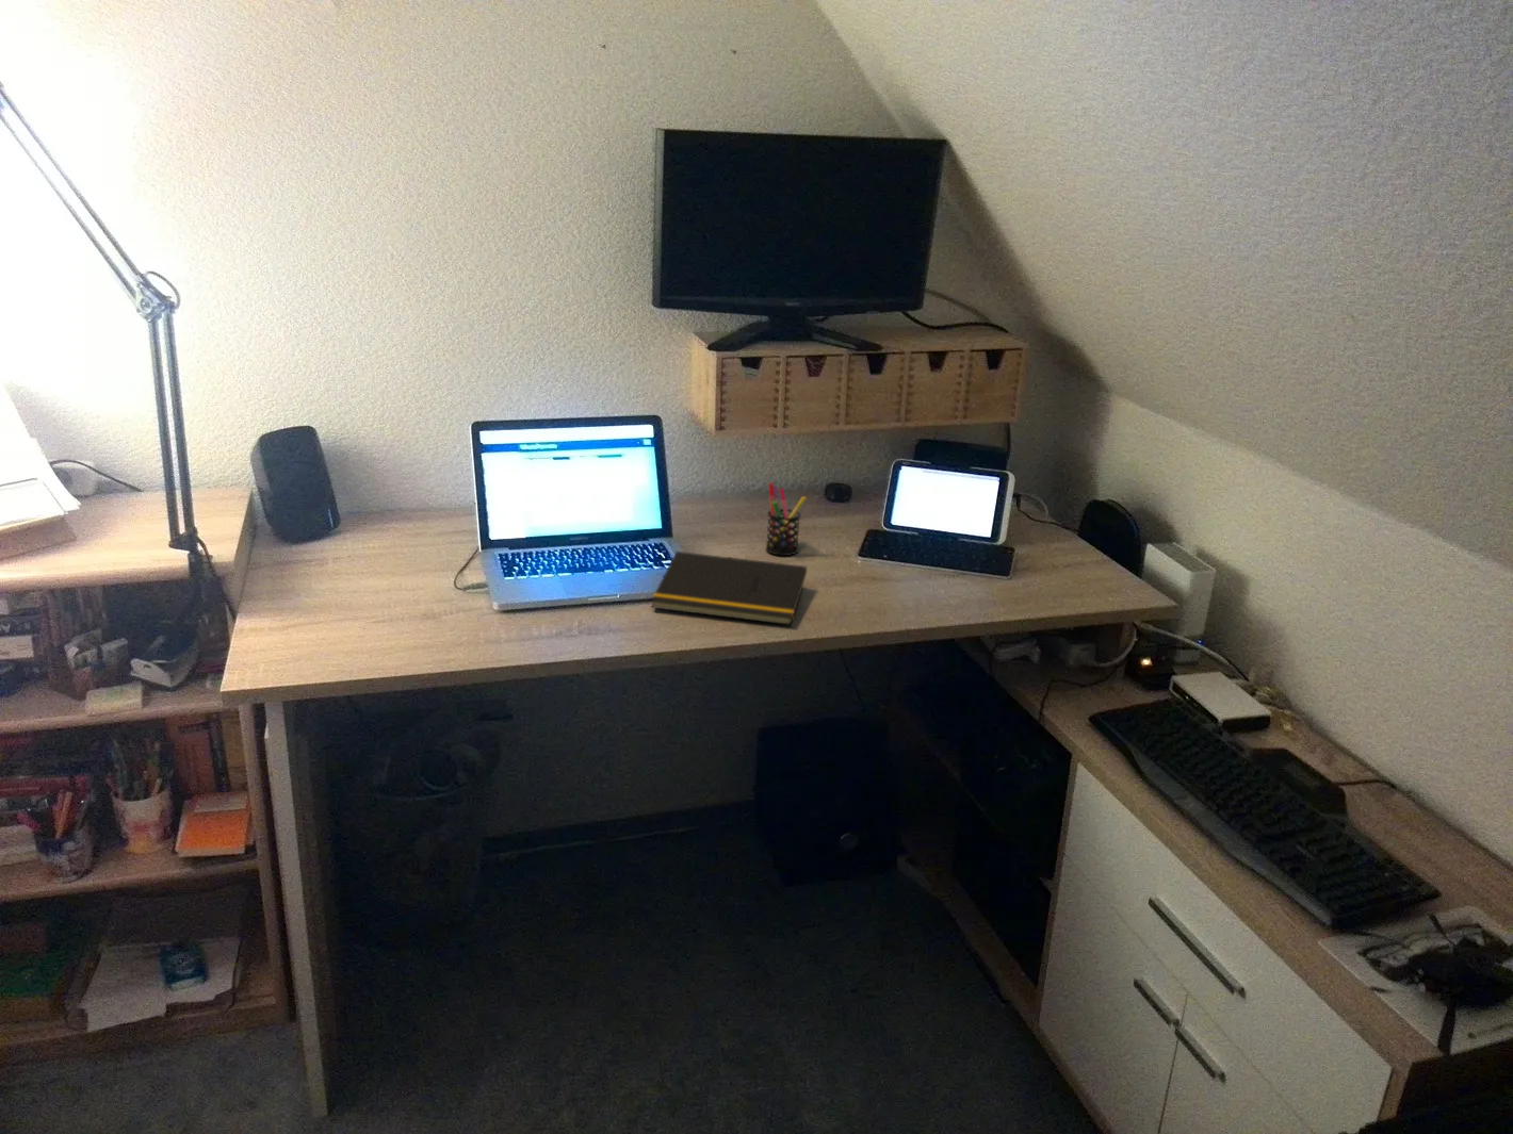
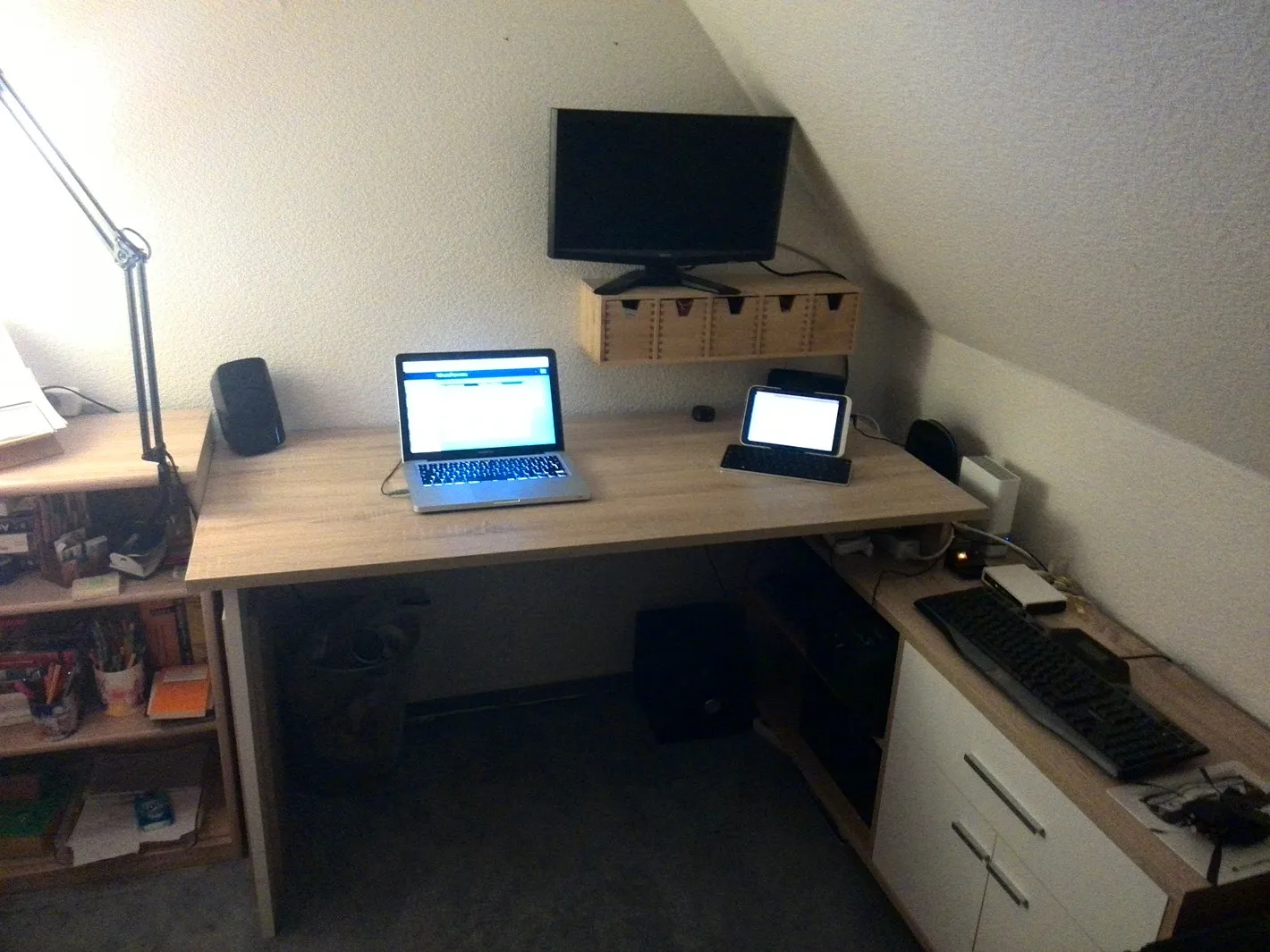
- notepad (731, 586)
- pen holder (780, 518)
